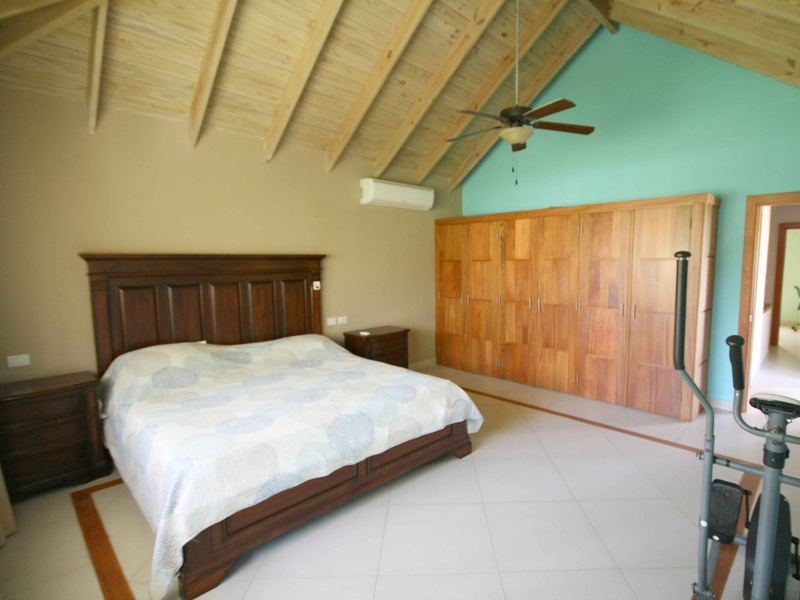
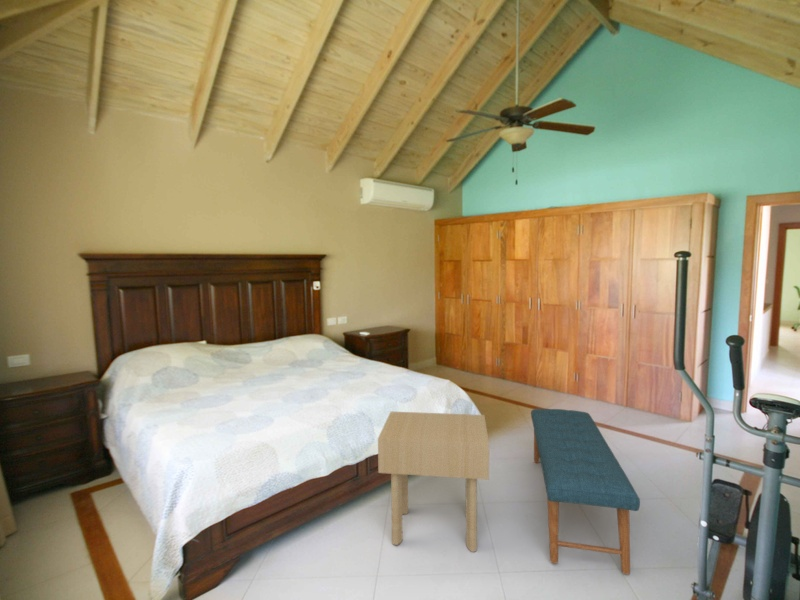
+ side table (435, 475)
+ bench (572, 471)
